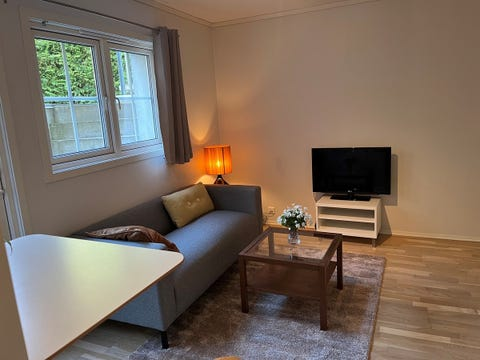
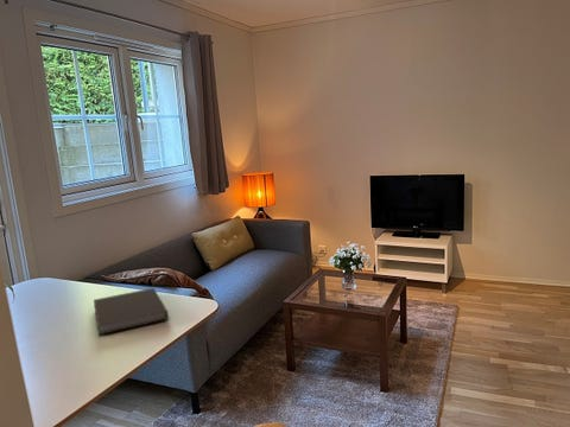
+ notebook (128, 308)
